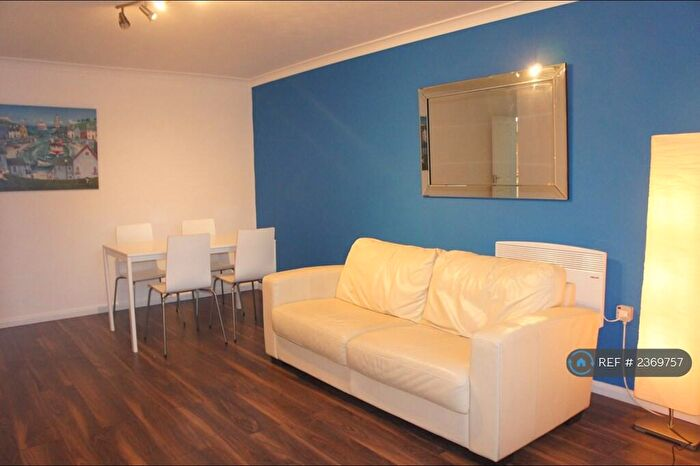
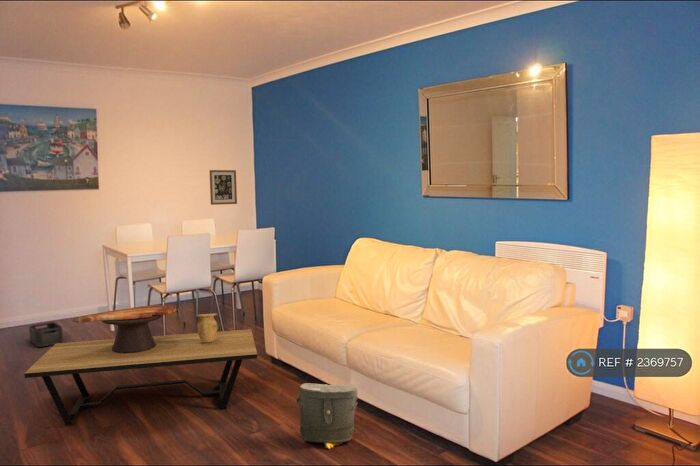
+ wall art (223, 187)
+ bag (326, 411)
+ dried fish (128, 330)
+ vase (207, 328)
+ storage bin (45, 334)
+ coffee table (156, 382)
